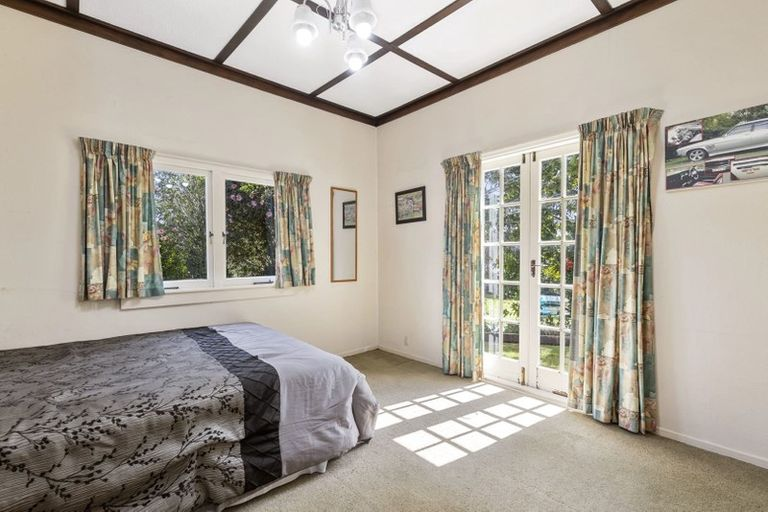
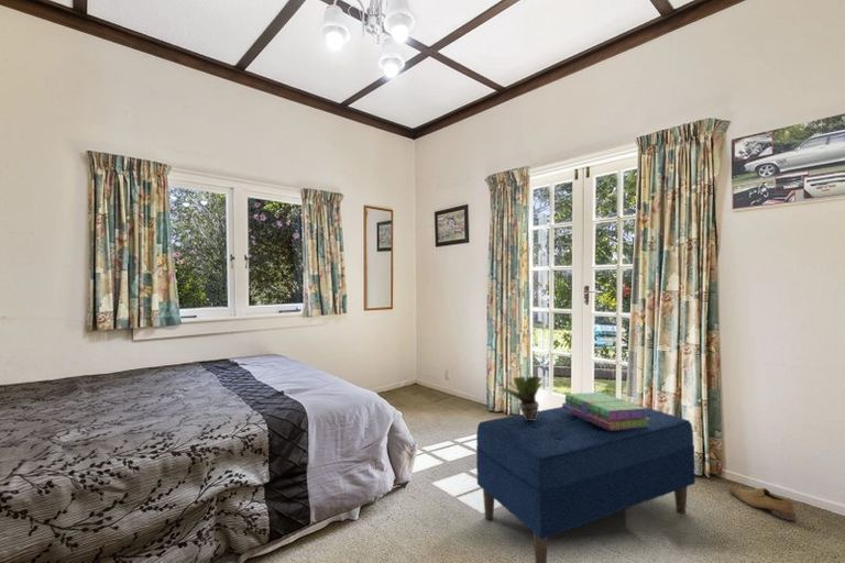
+ stack of books (603, 410)
+ potted plant (531, 397)
+ shoe (759, 496)
+ bench (584, 467)
